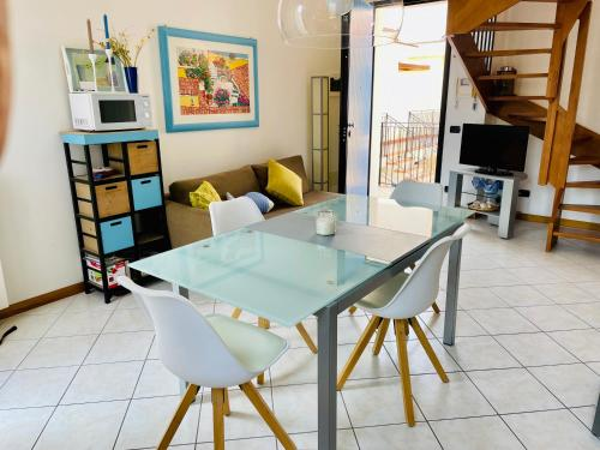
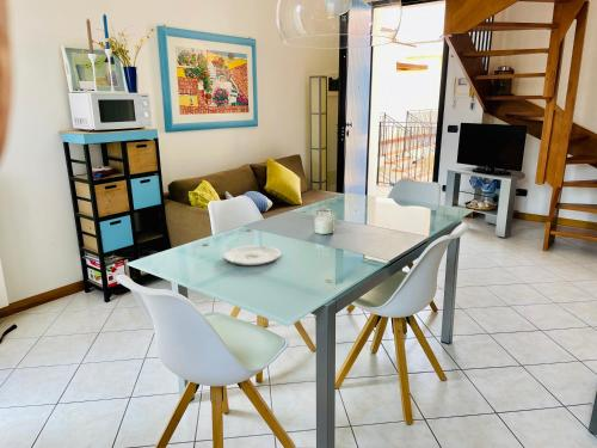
+ plate (252, 256)
